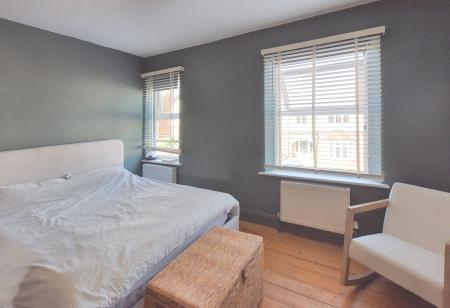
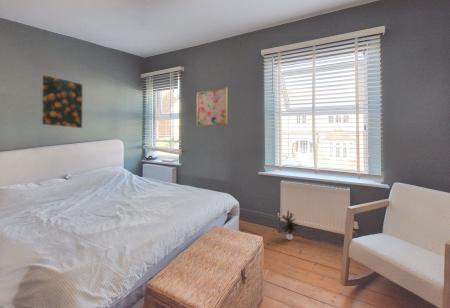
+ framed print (63, 103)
+ potted plant (288, 225)
+ wall art (211, 108)
